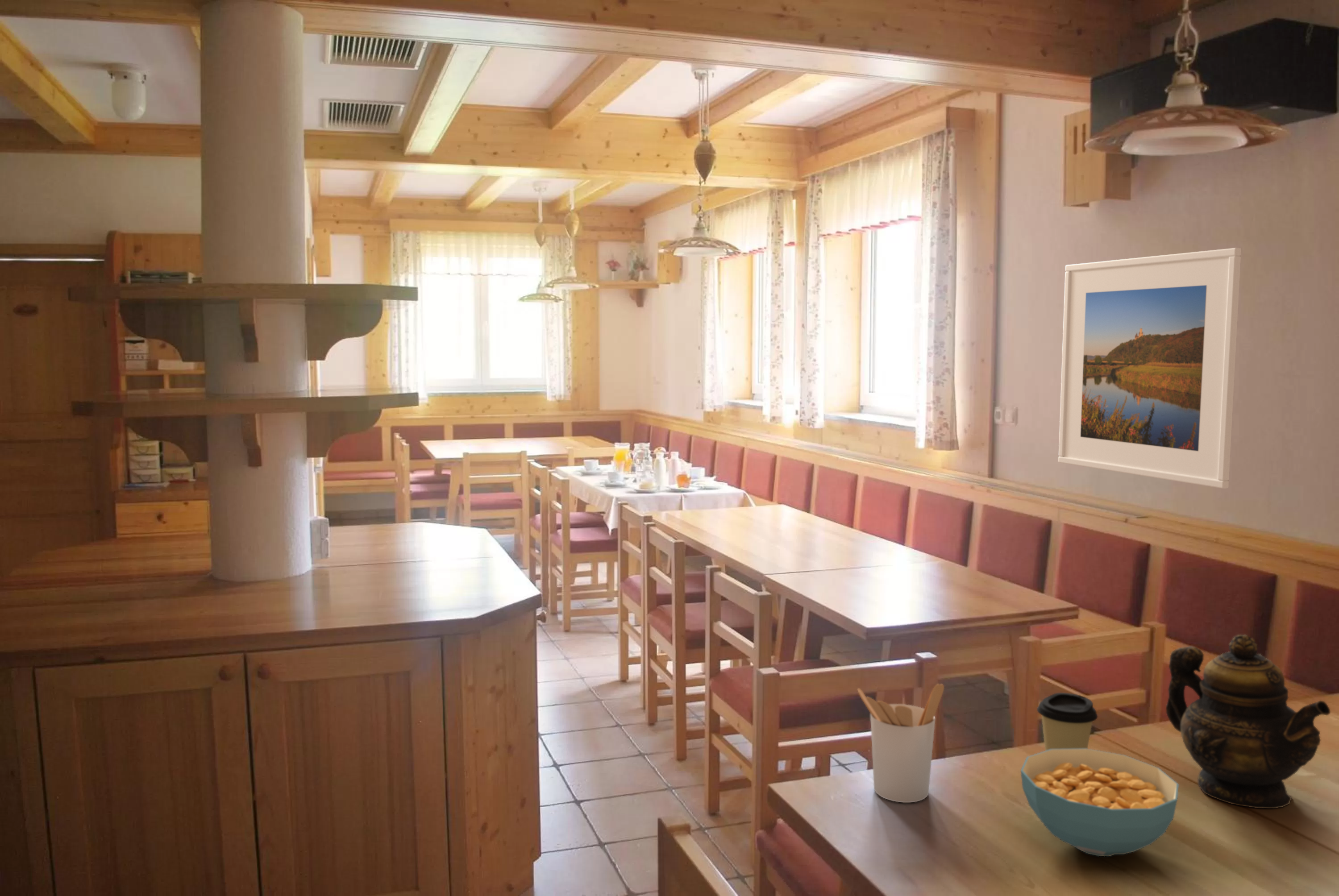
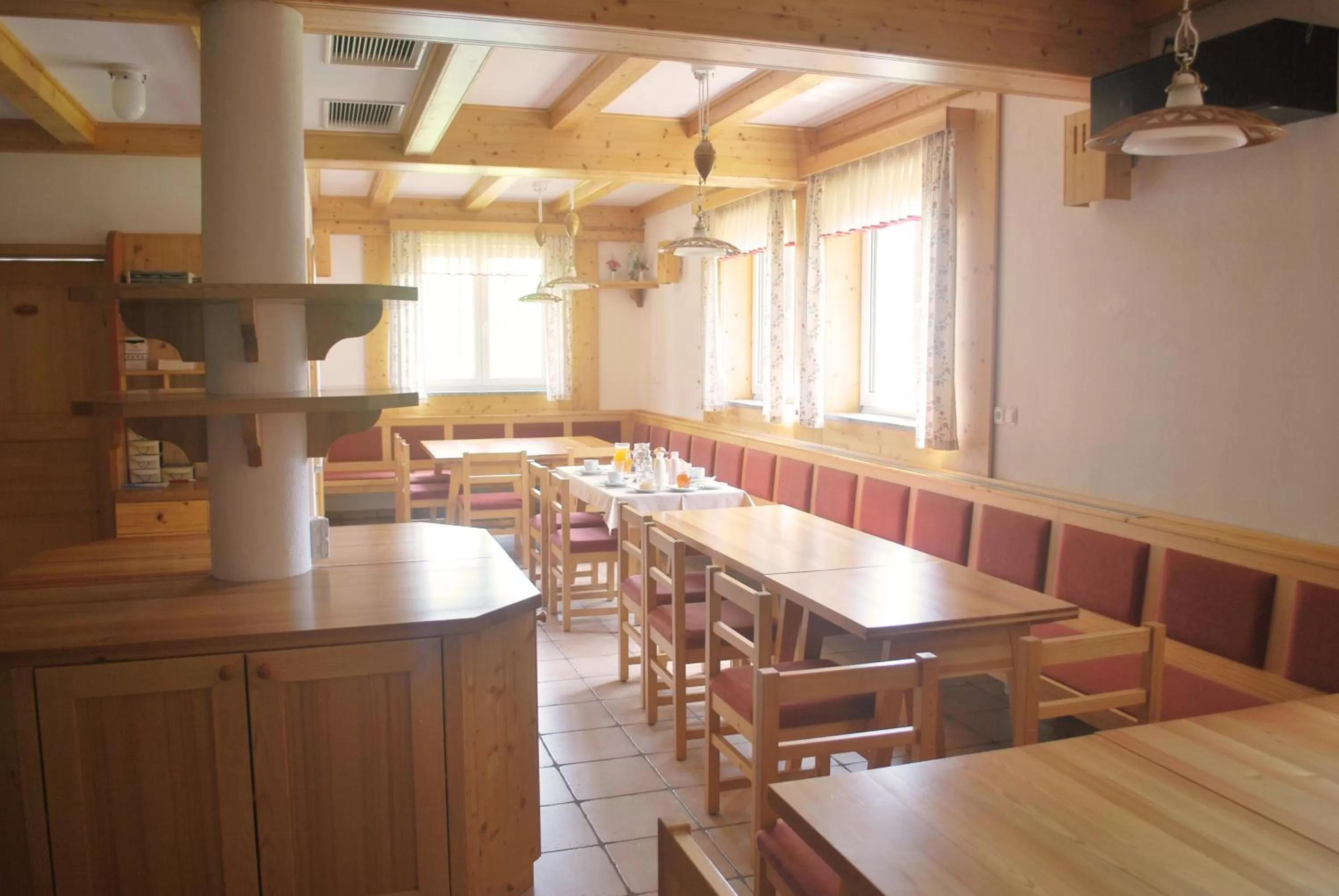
- coffee cup (1066, 737)
- utensil holder (898, 740)
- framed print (1139, 367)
- teapot (1242, 713)
- cereal bowl (1097, 811)
